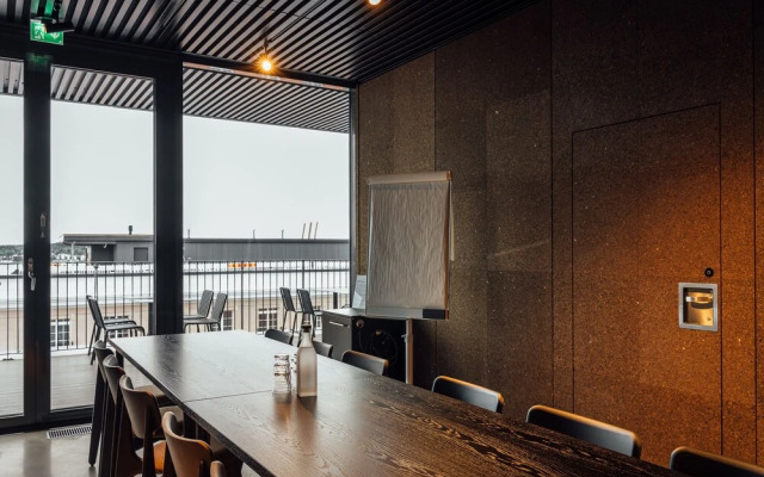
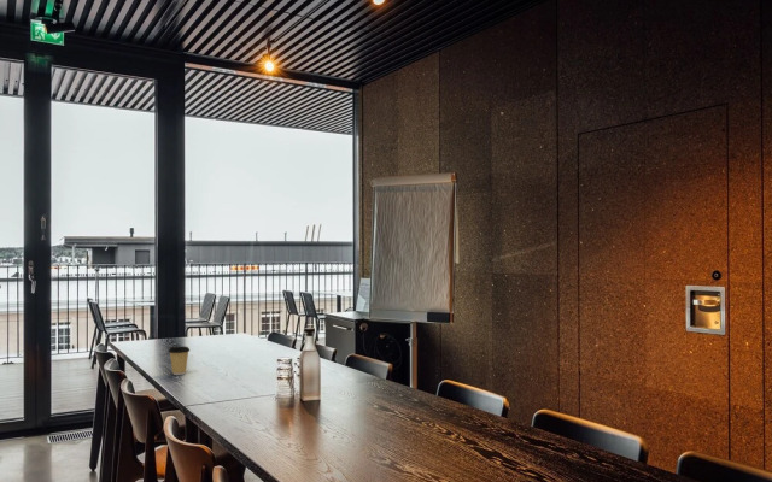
+ coffee cup (179, 359)
